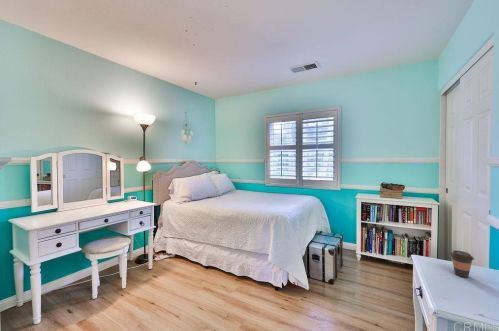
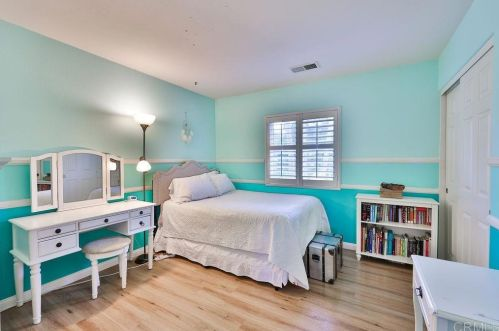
- coffee cup (461, 264)
